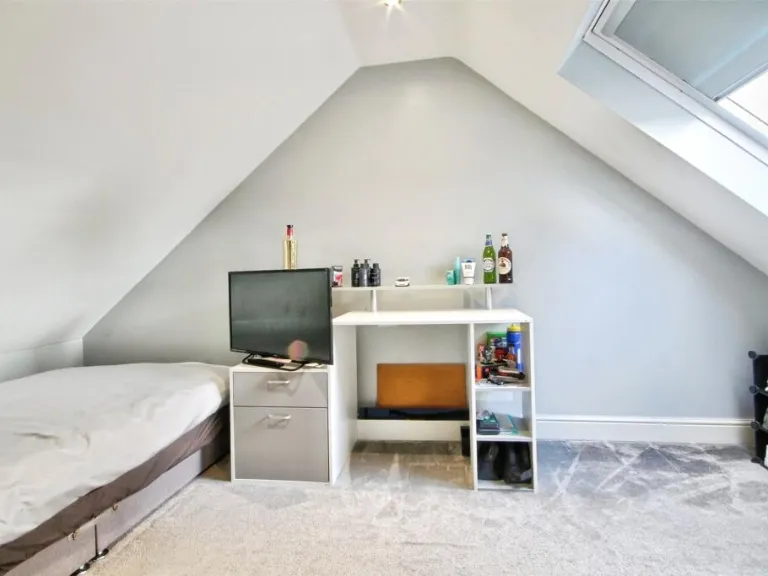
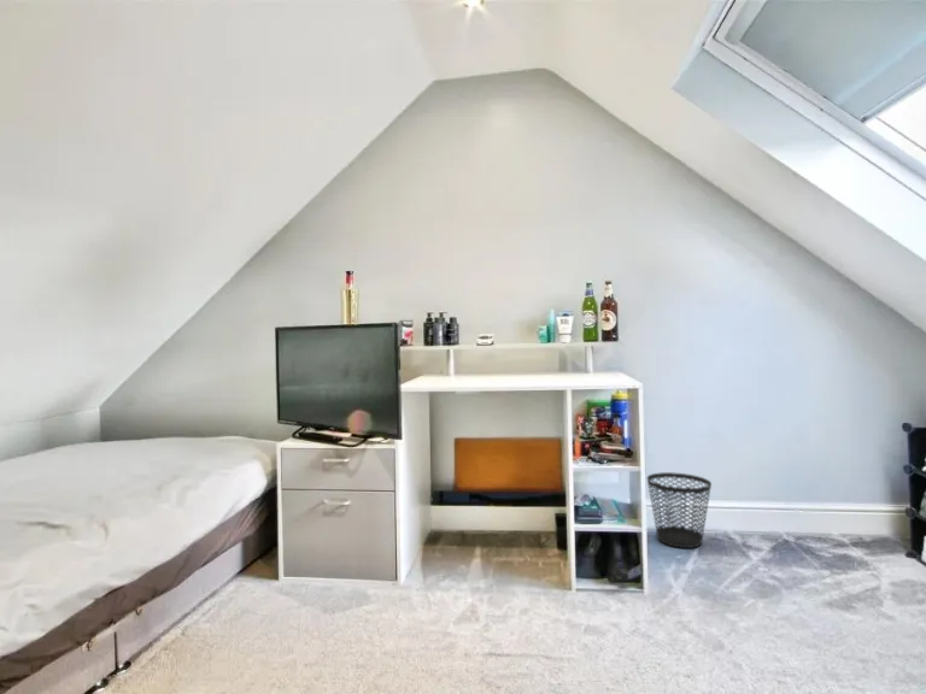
+ wastebasket (678, 510)
